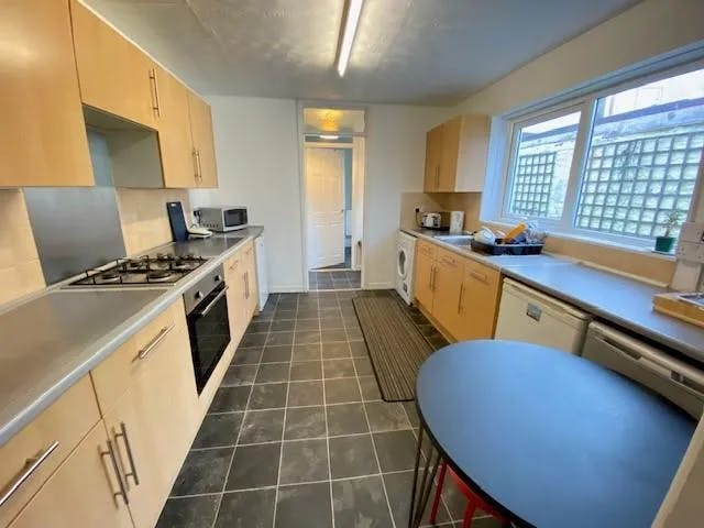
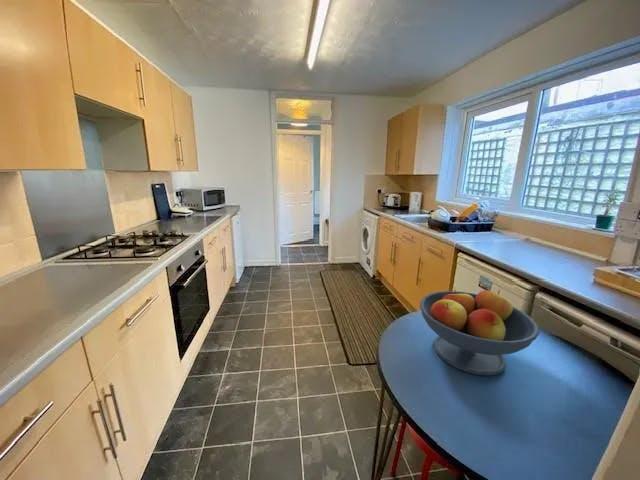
+ fruit bowl (471, 325)
